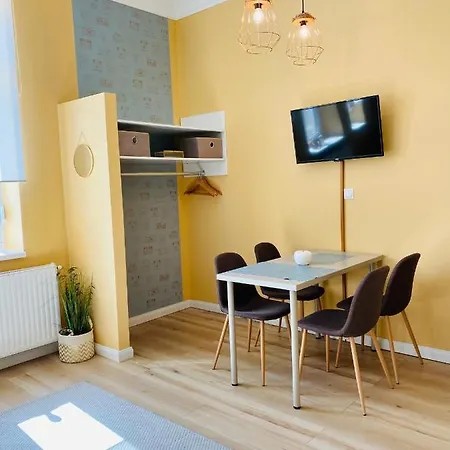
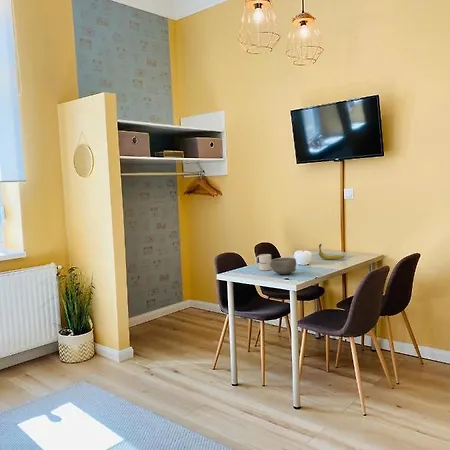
+ banana (331, 256)
+ mug (263, 262)
+ bowl (284, 266)
